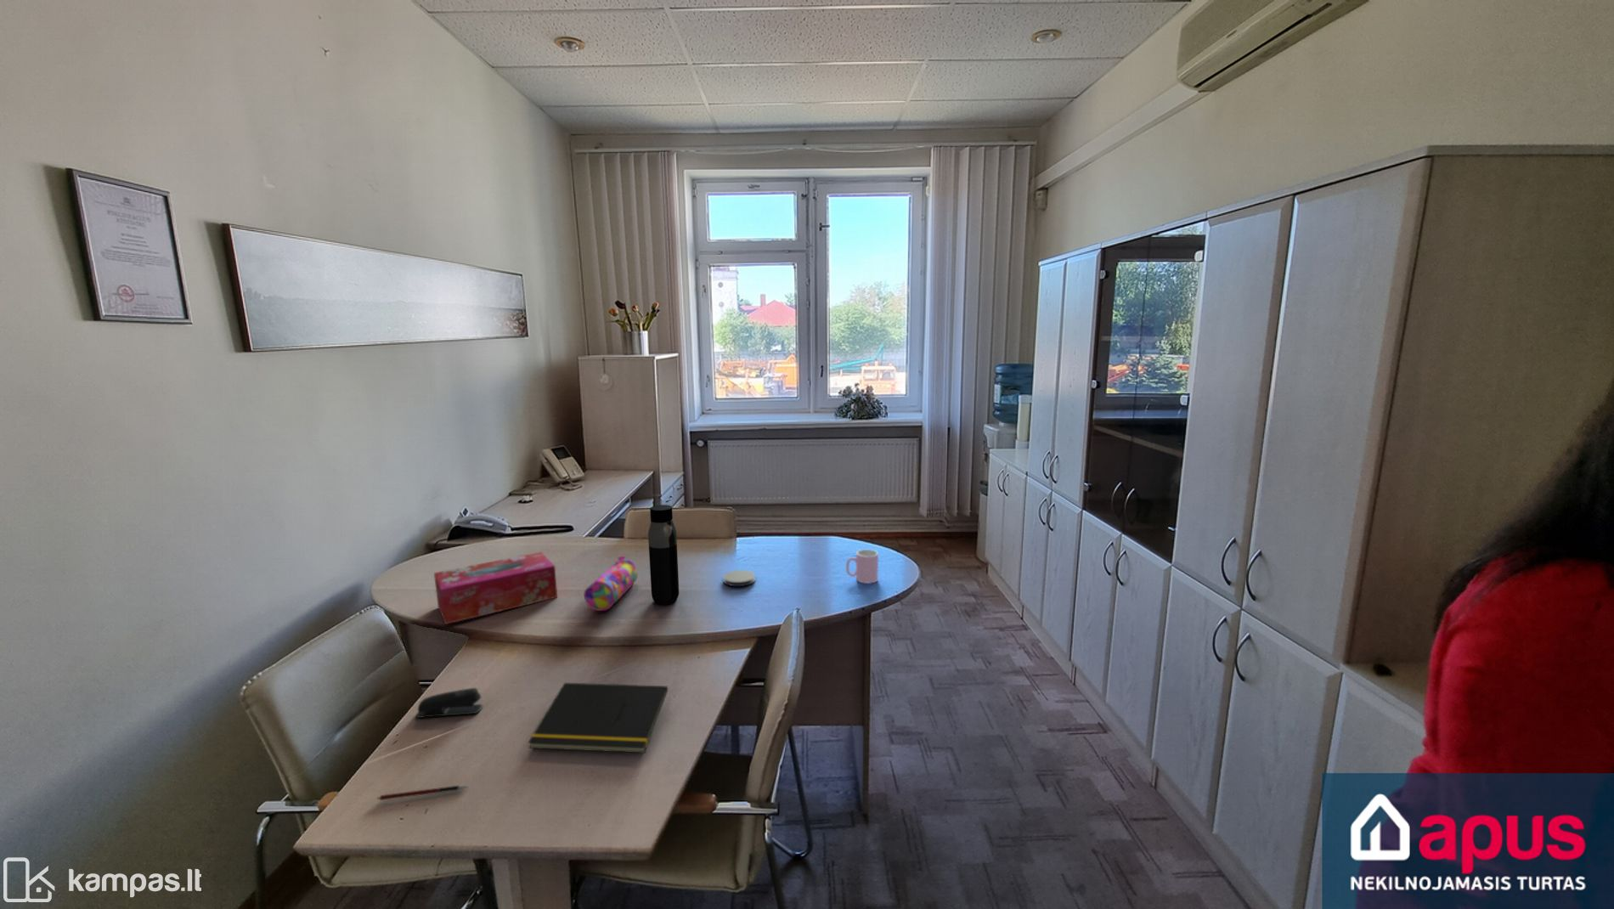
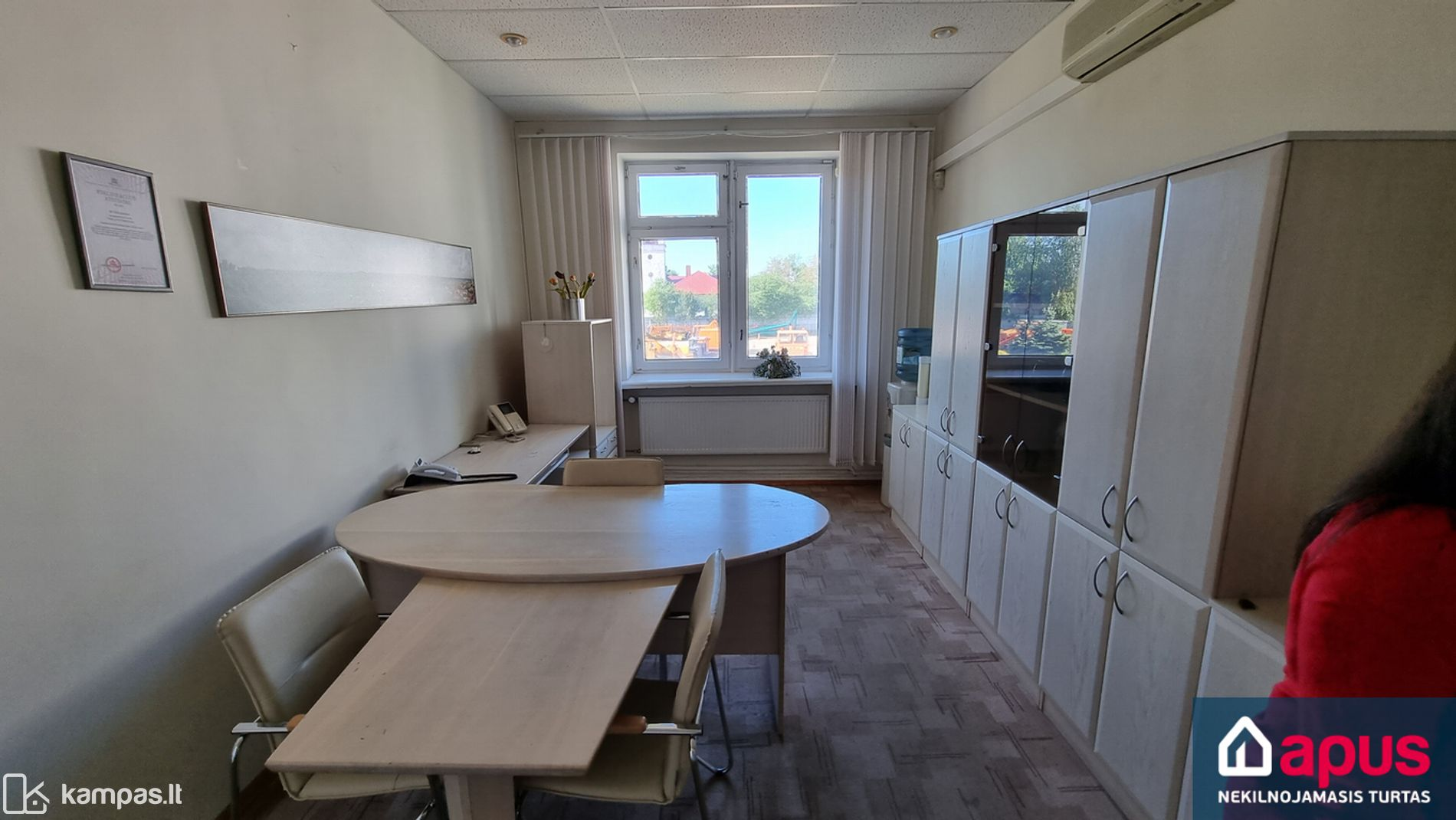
- pencil case (612, 583)
- tissue box (497, 585)
- notepad (602, 715)
- stapler (448, 702)
- coaster (739, 578)
- pen (423, 791)
- water bottle (663, 554)
- cup (861, 565)
